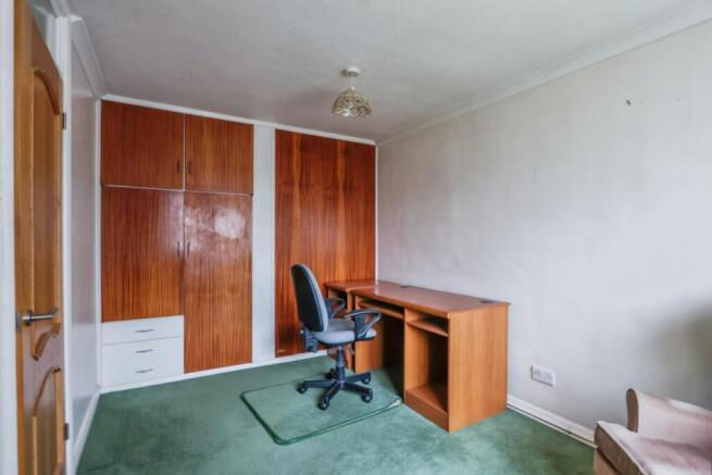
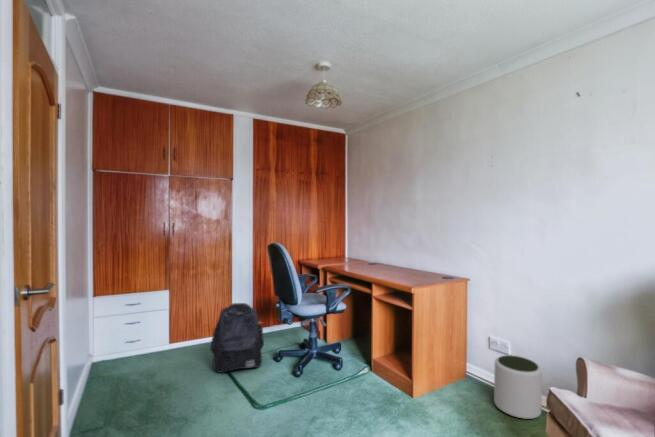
+ plant pot (517, 385)
+ backpack (237, 334)
